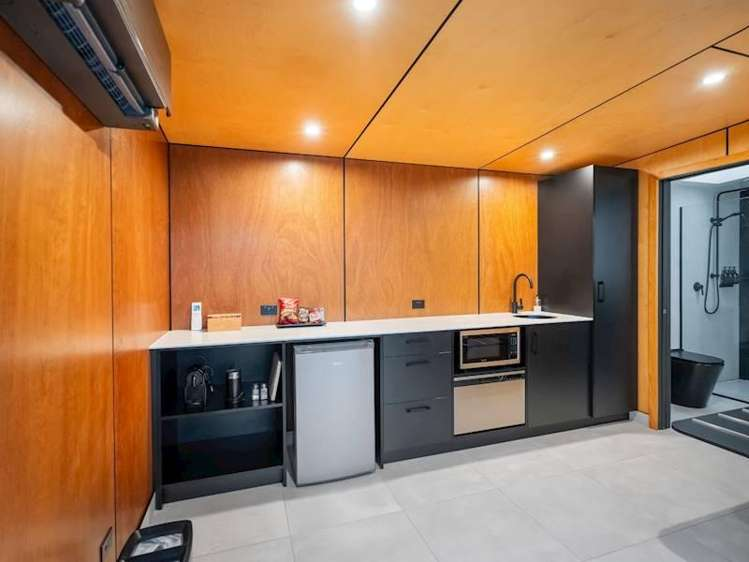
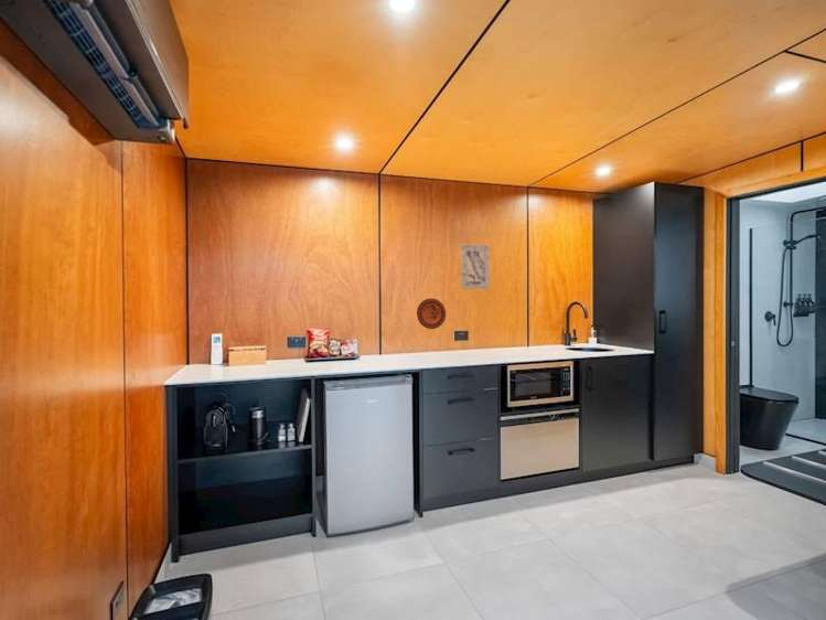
+ wall art (475, 266)
+ decorative plate (431, 313)
